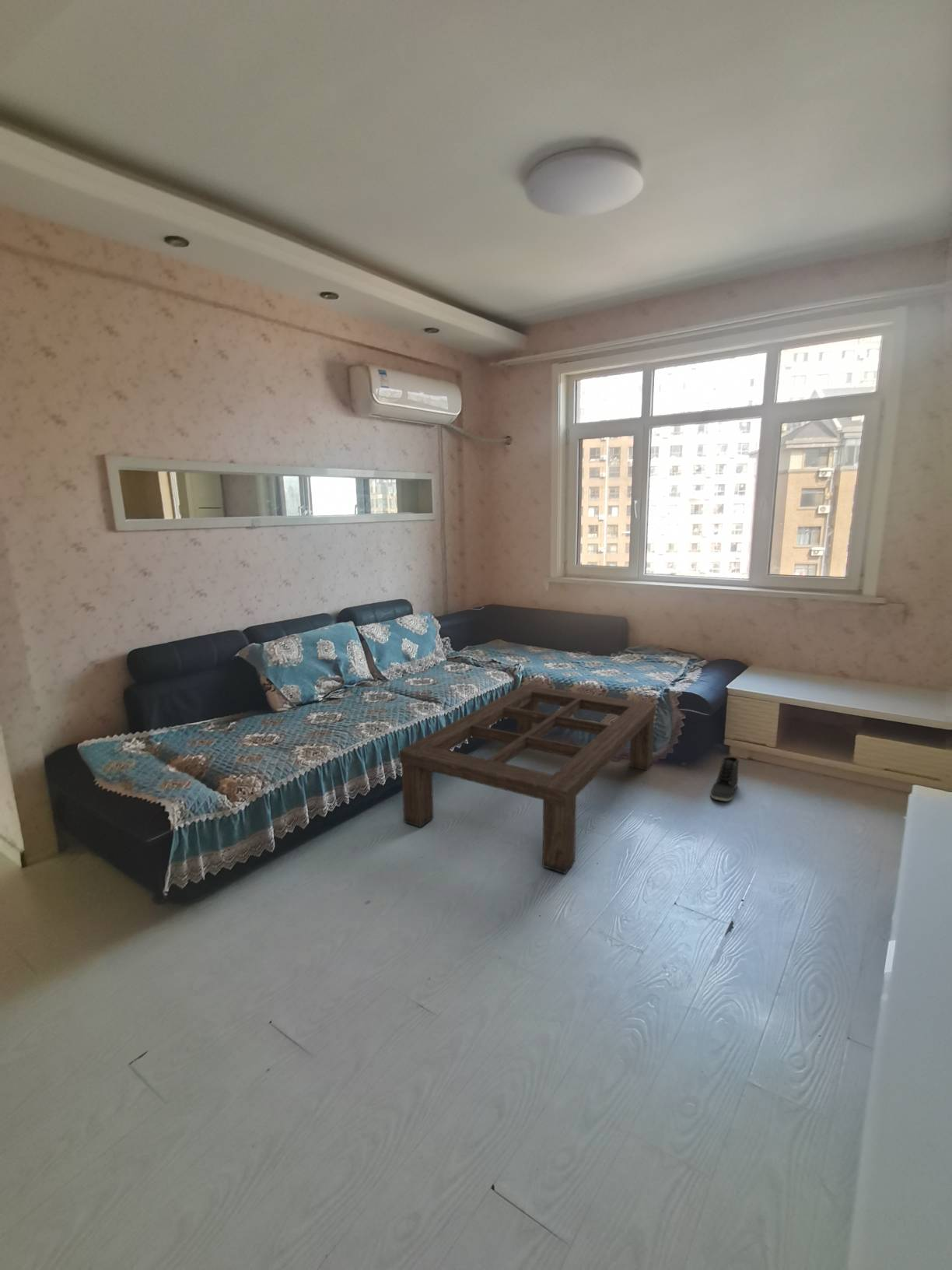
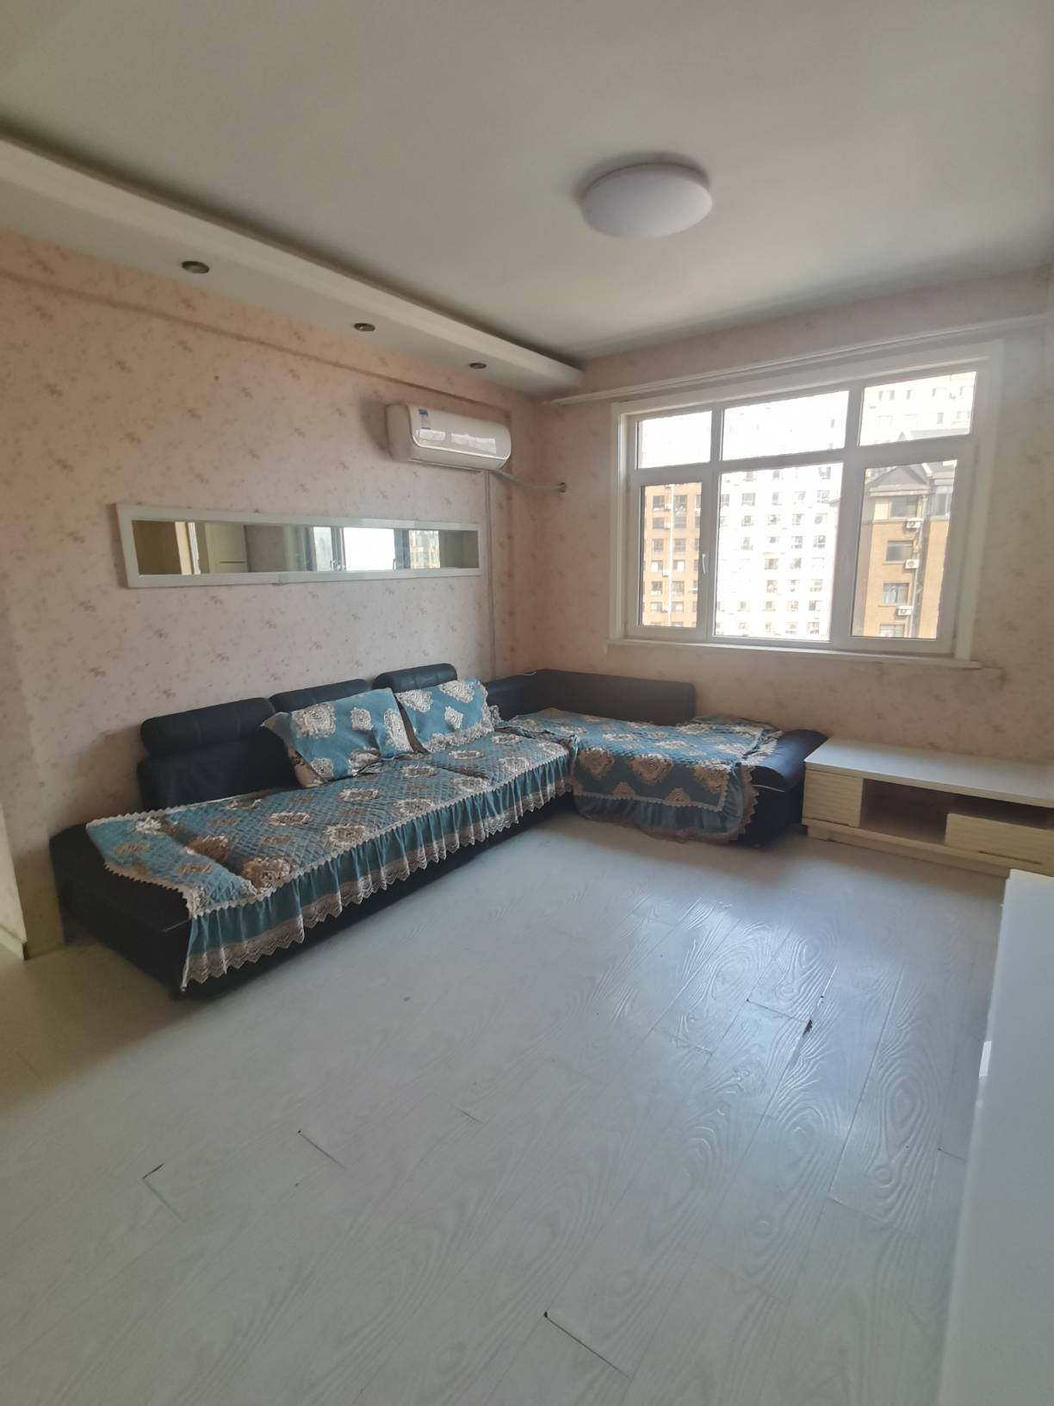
- coffee table (541, 751)
- sneaker (724, 777)
